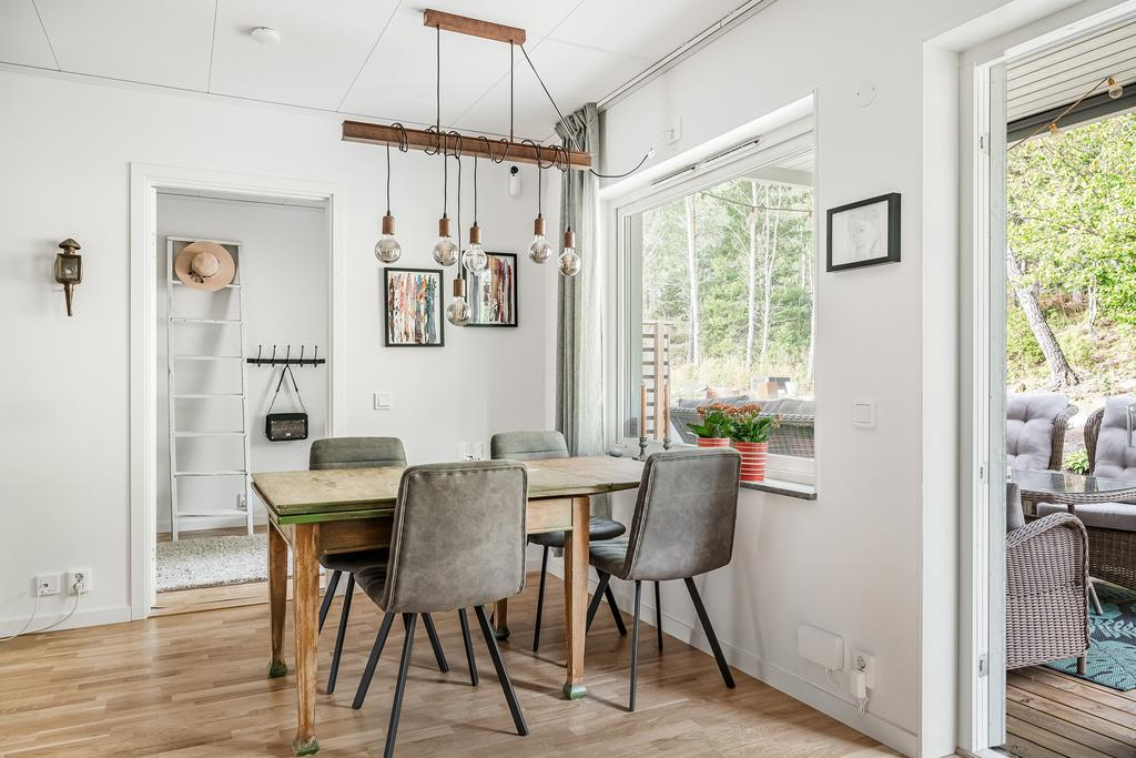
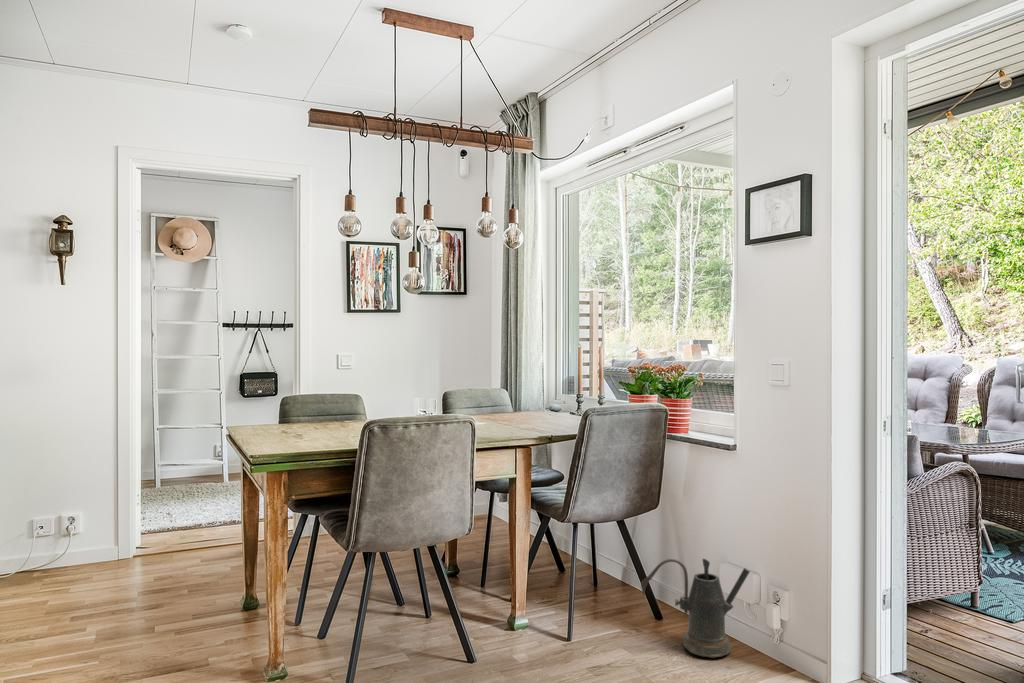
+ watering can (695, 603)
